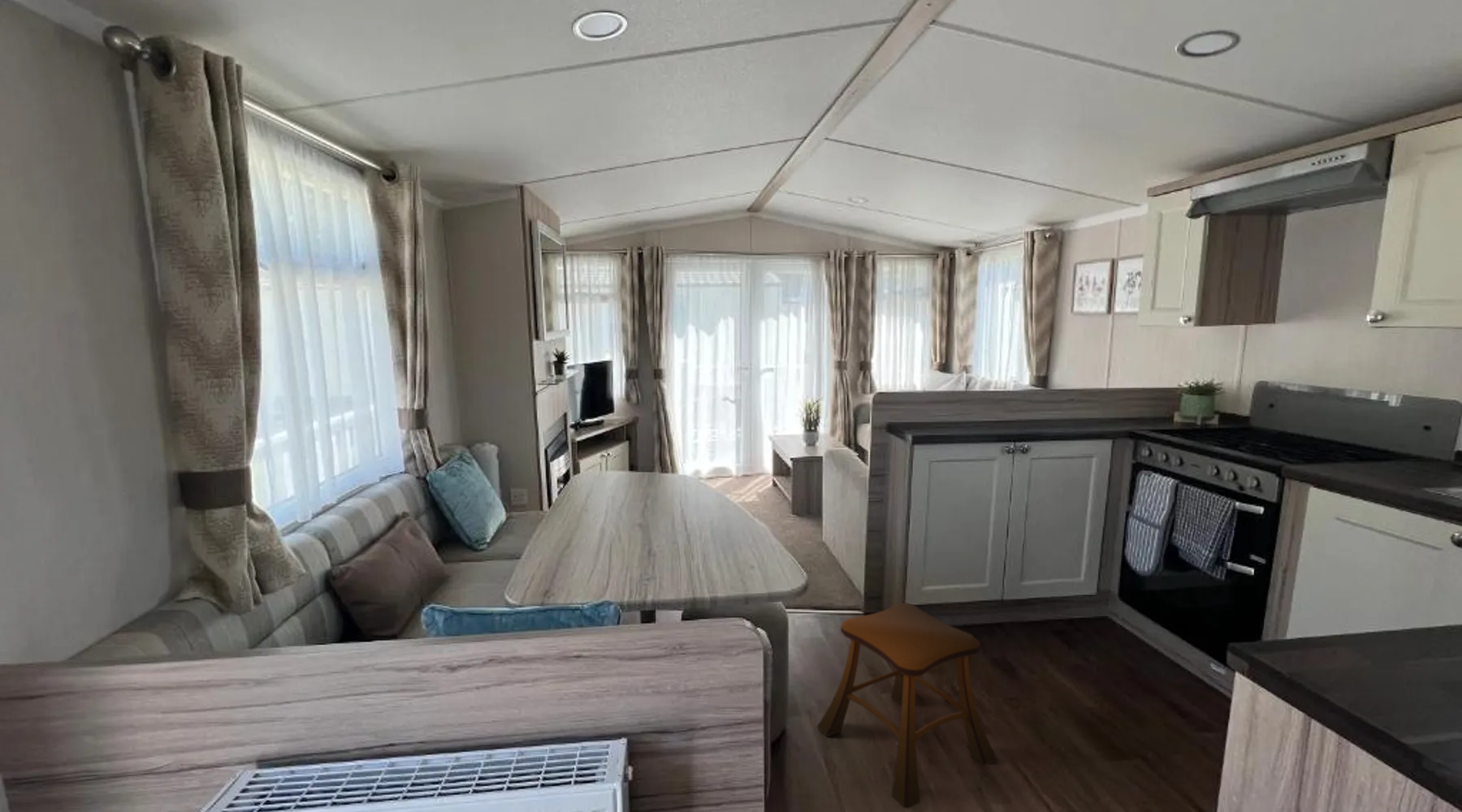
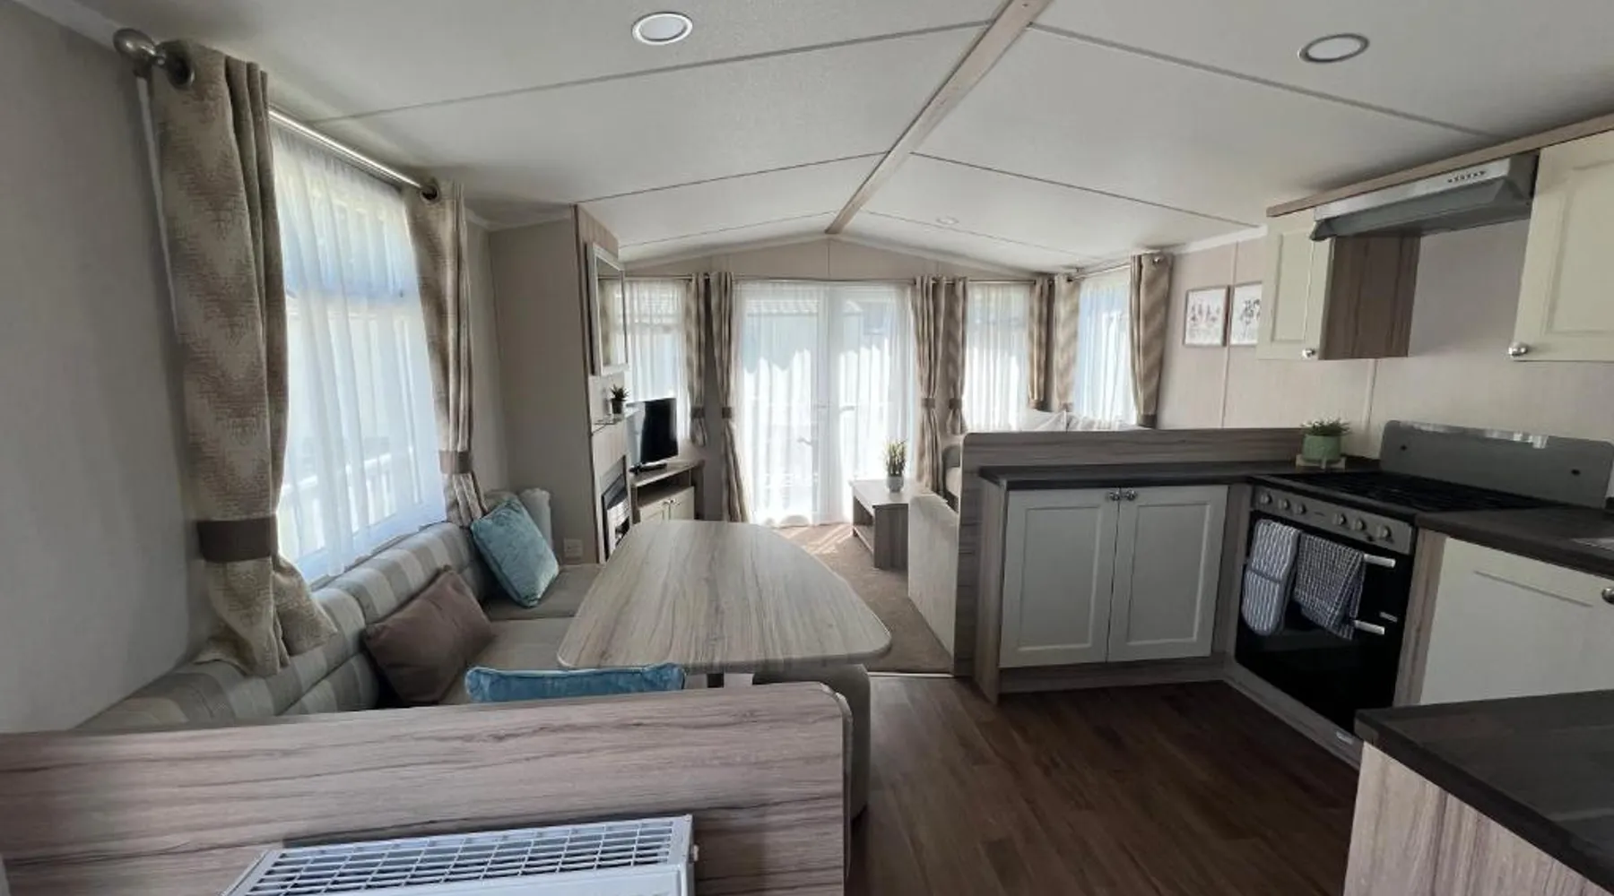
- stool (906, 686)
